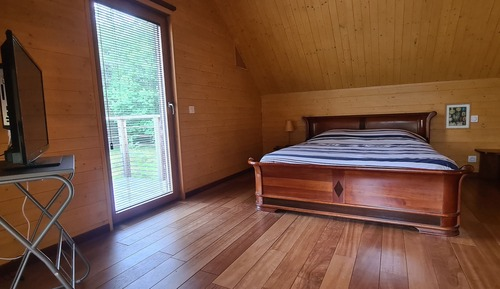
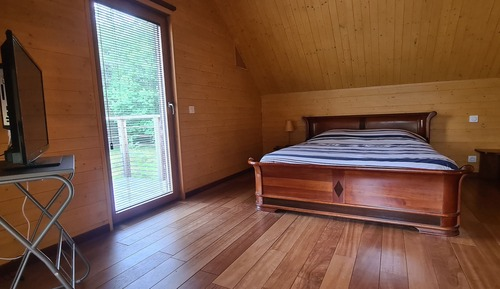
- wall art (457, 116)
